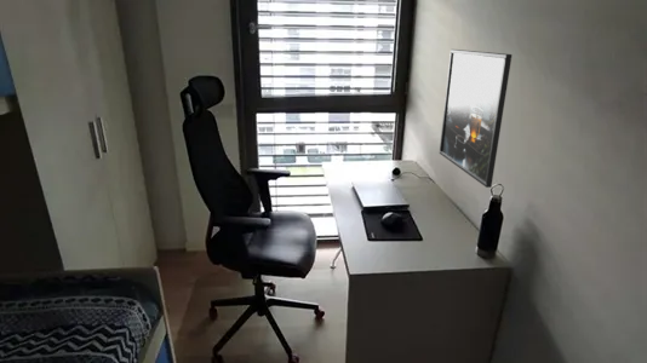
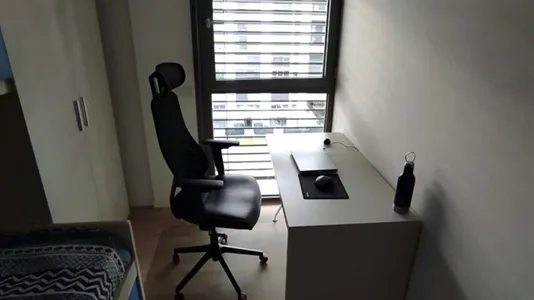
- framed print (469, 113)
